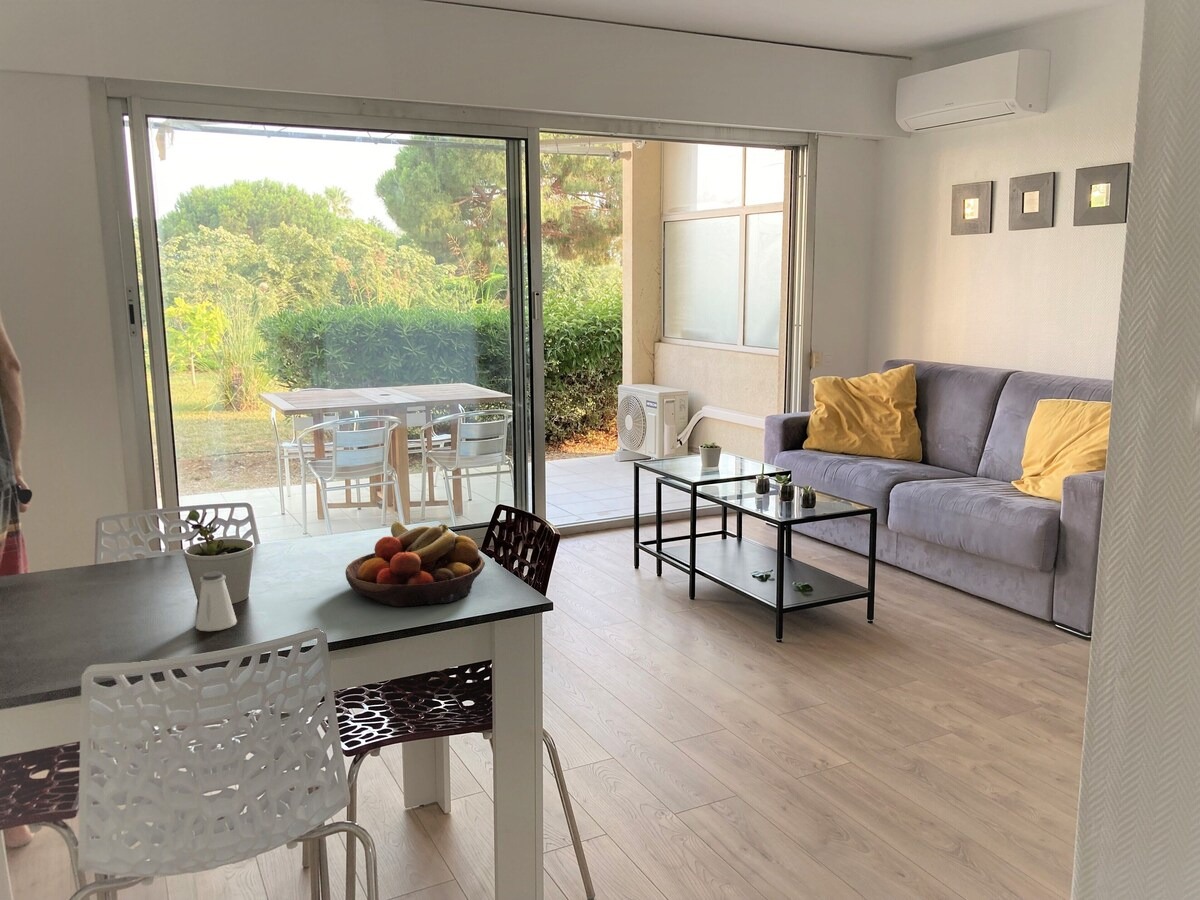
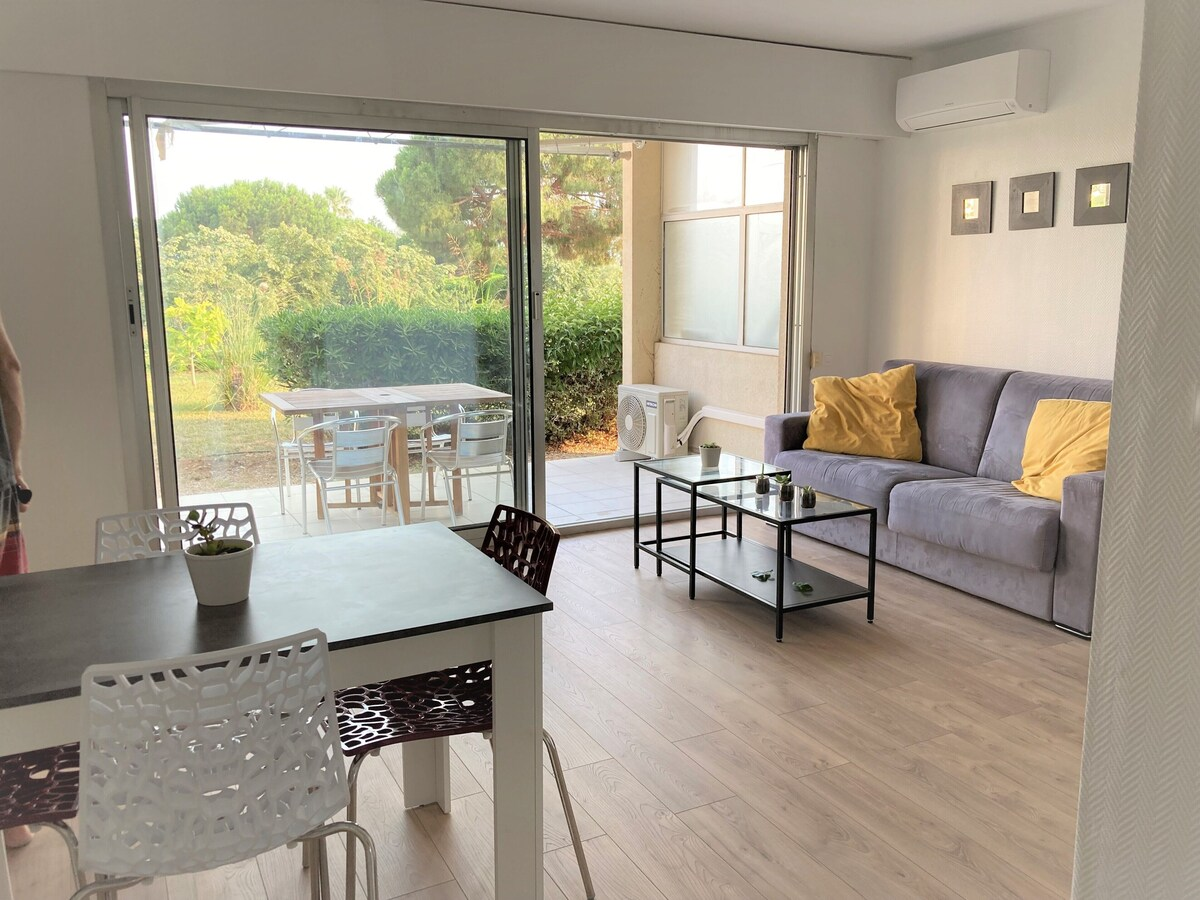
- saltshaker (214, 599)
- fruit bowl (414, 558)
